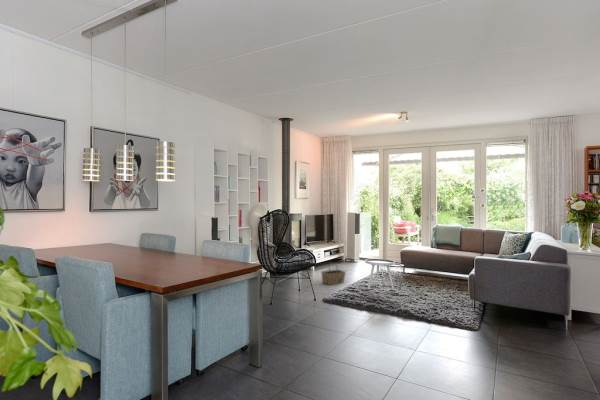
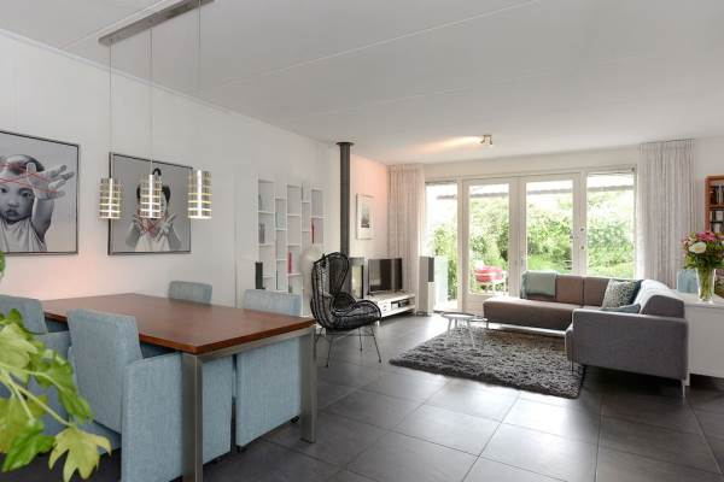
- basket (333, 272)
